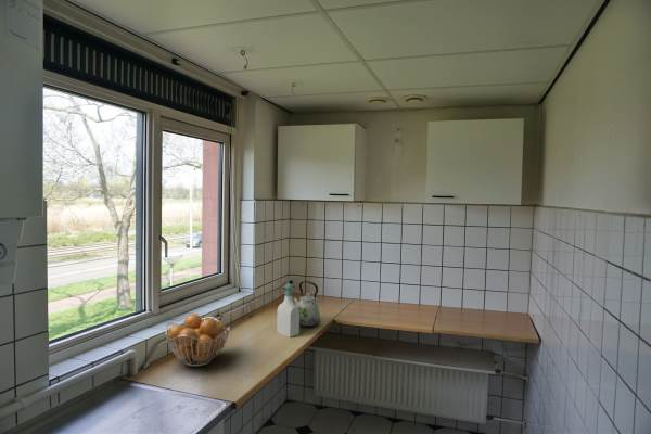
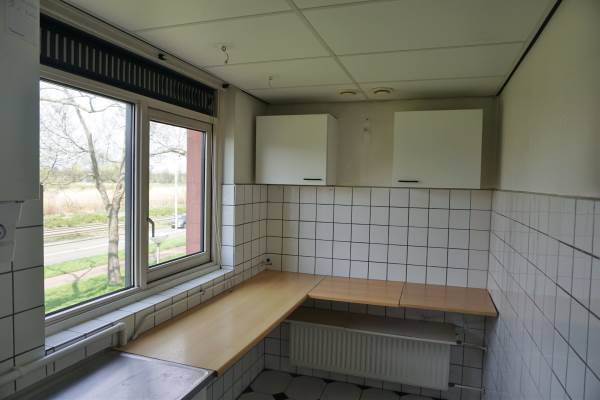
- soap bottle (289, 308)
- fruit basket (197, 339)
- kettle (304, 302)
